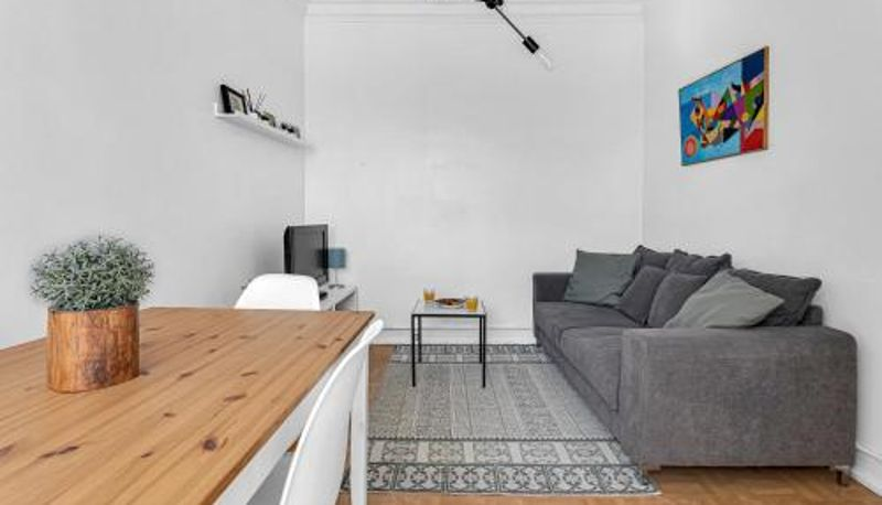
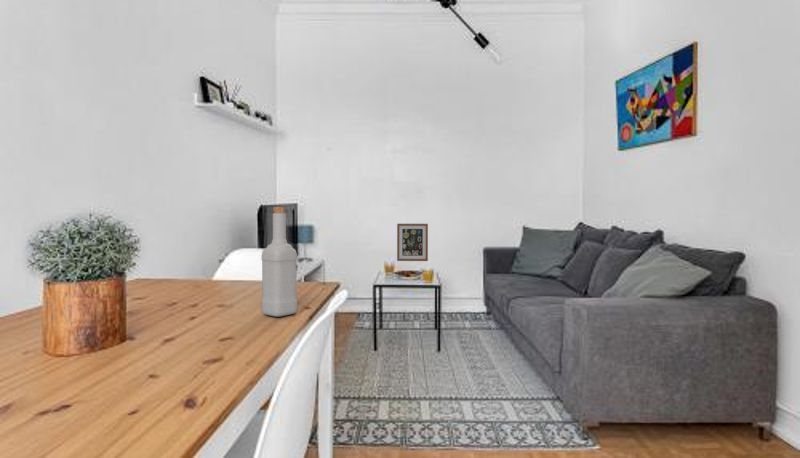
+ wall art (412, 242)
+ bottle (279, 260)
